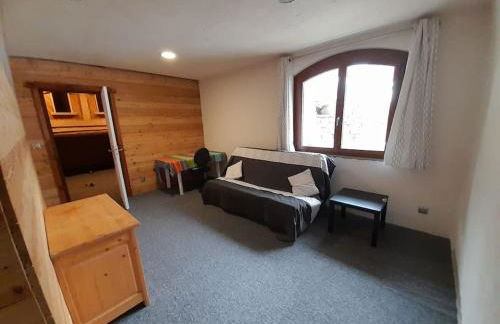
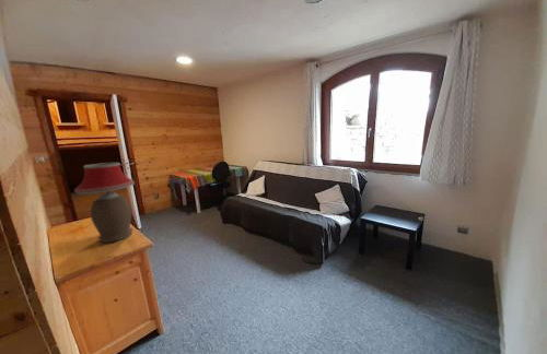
+ table lamp (109, 201)
